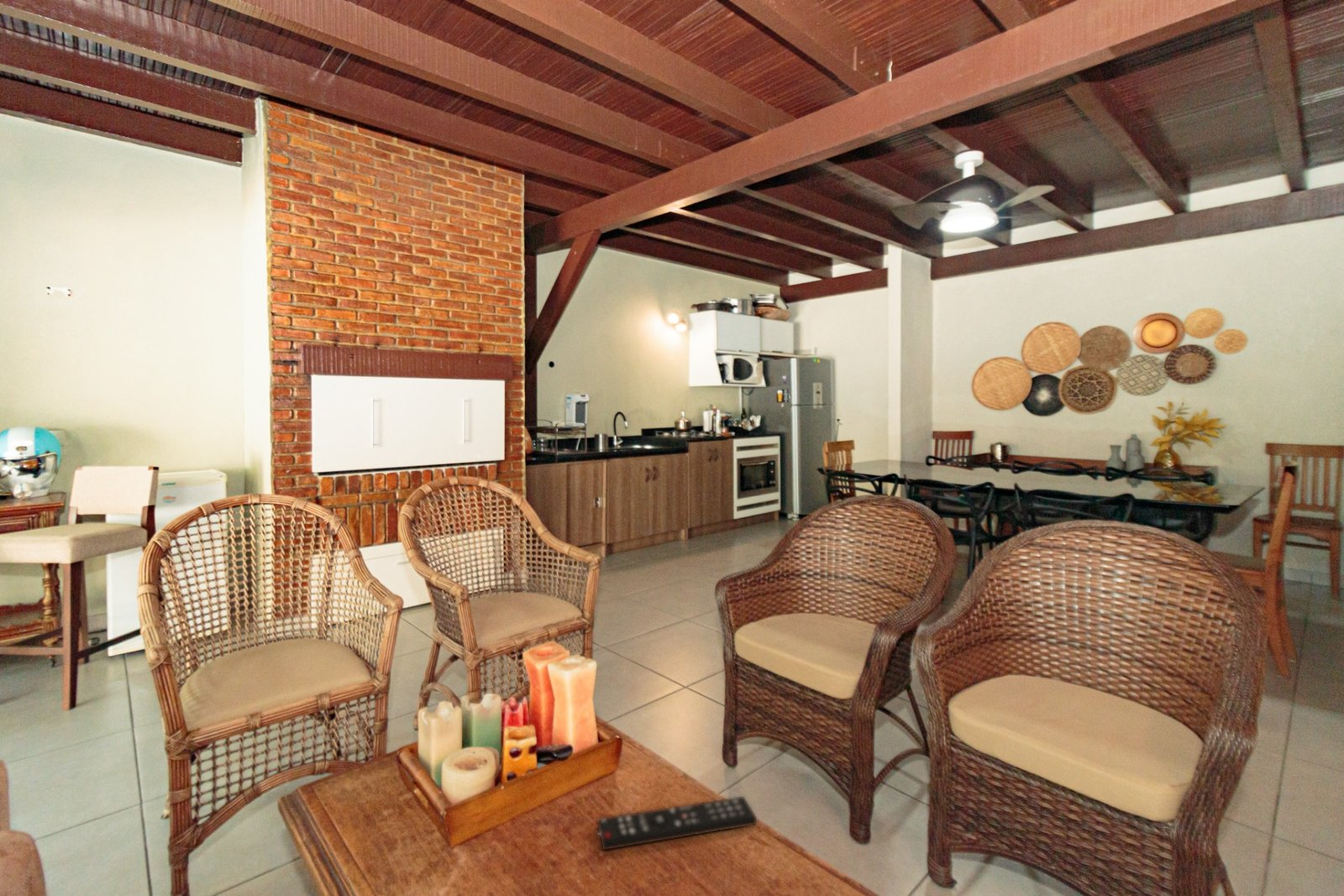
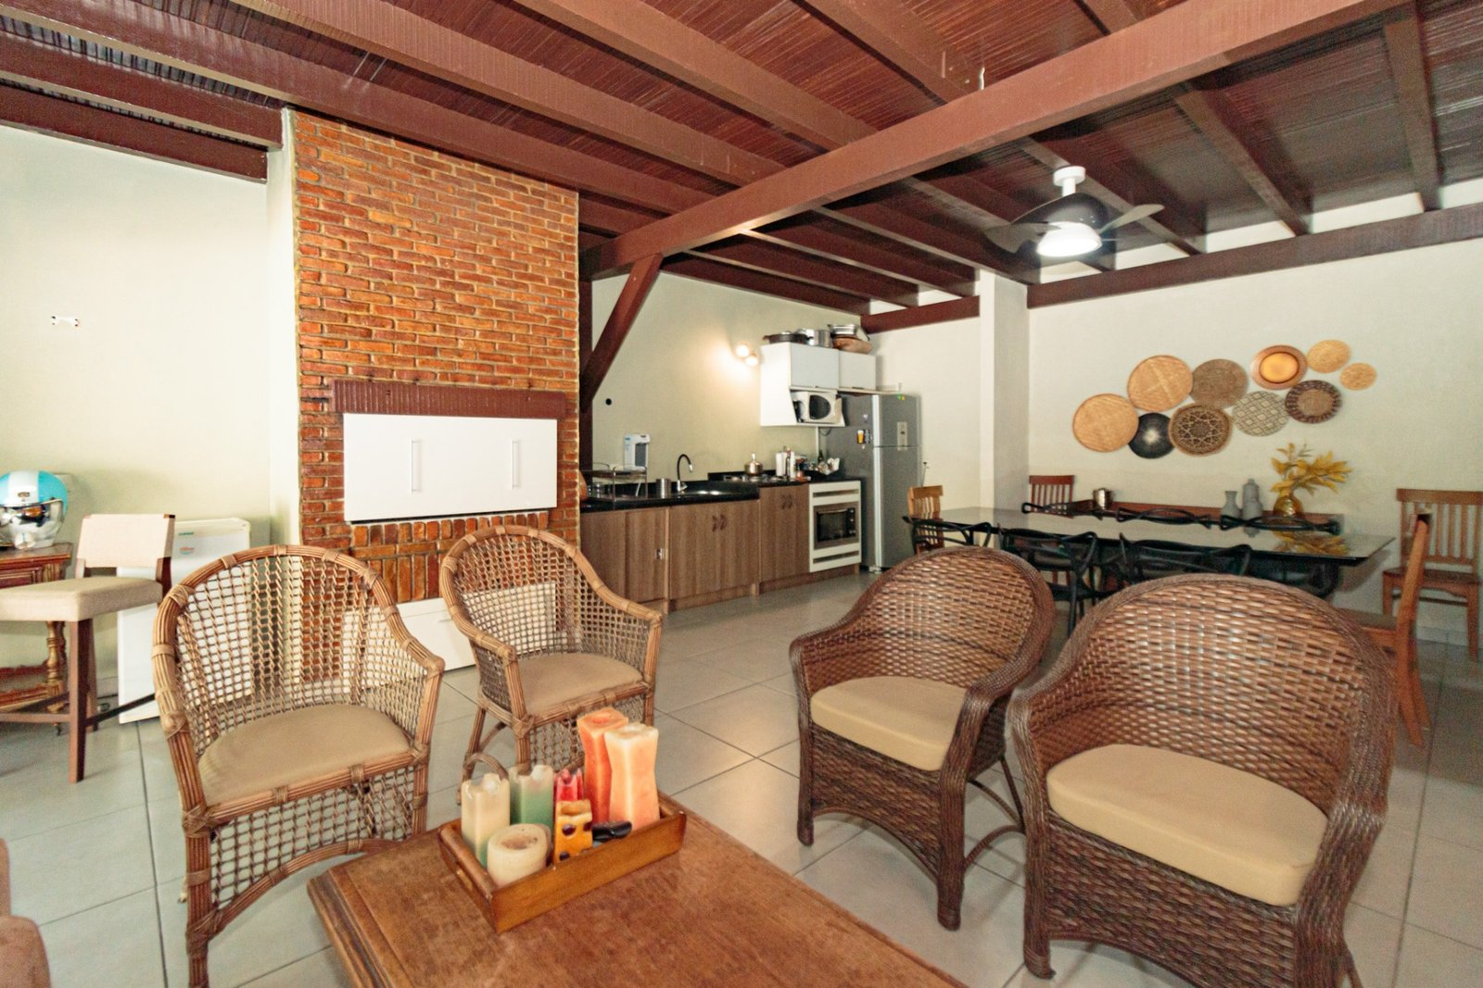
- remote control (676, 820)
